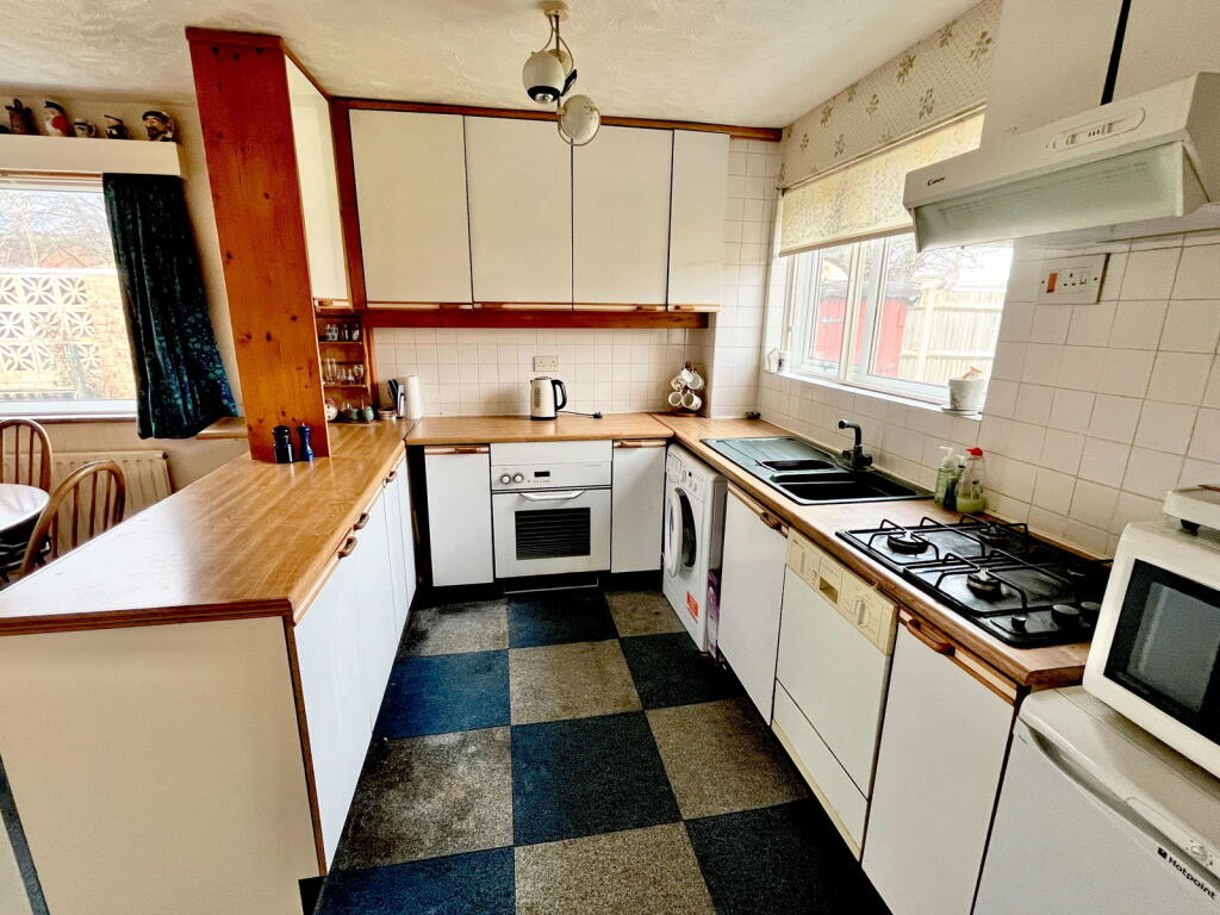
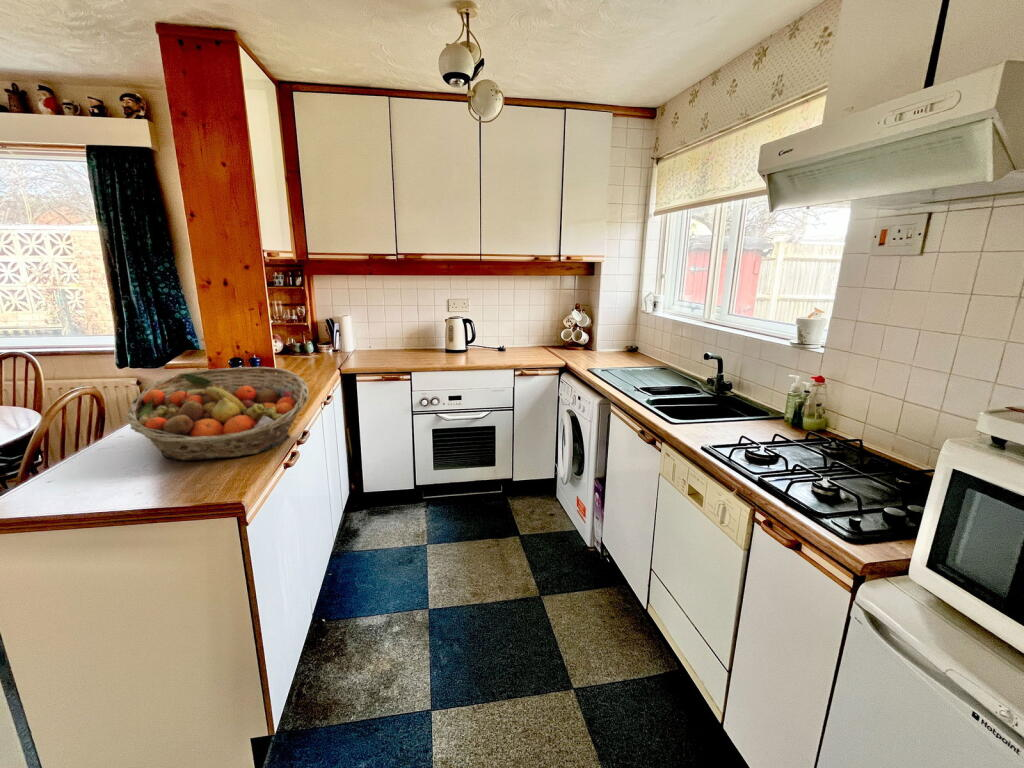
+ fruit basket (225, 410)
